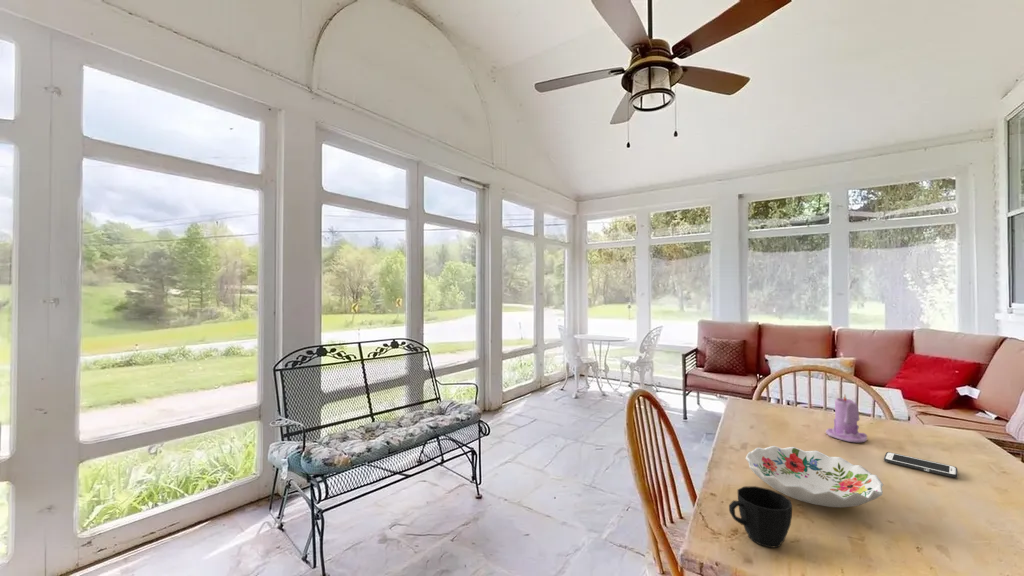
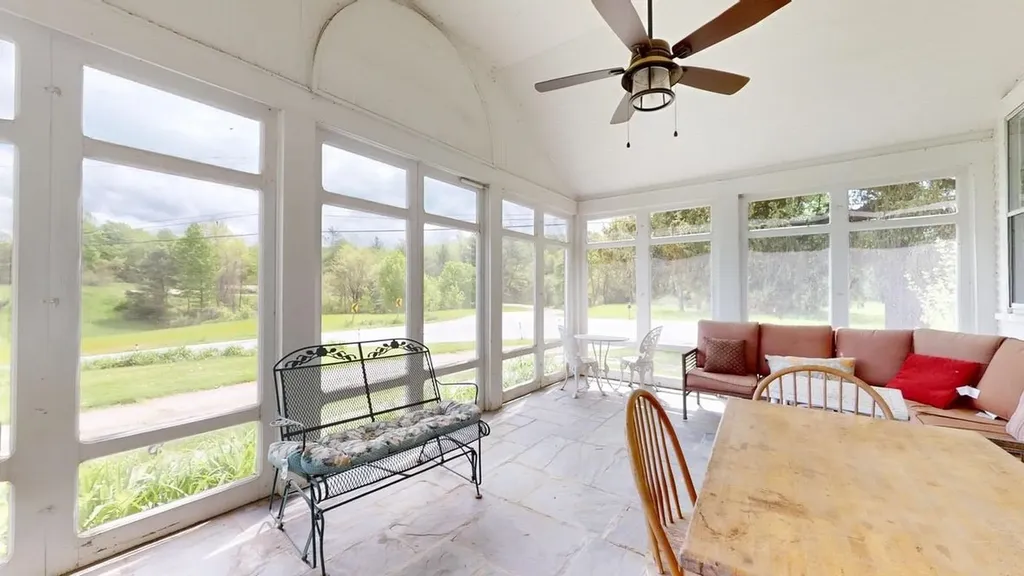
- candle (845, 415)
- cell phone (919, 464)
- cup (760, 517)
- decorative bowl (809, 479)
